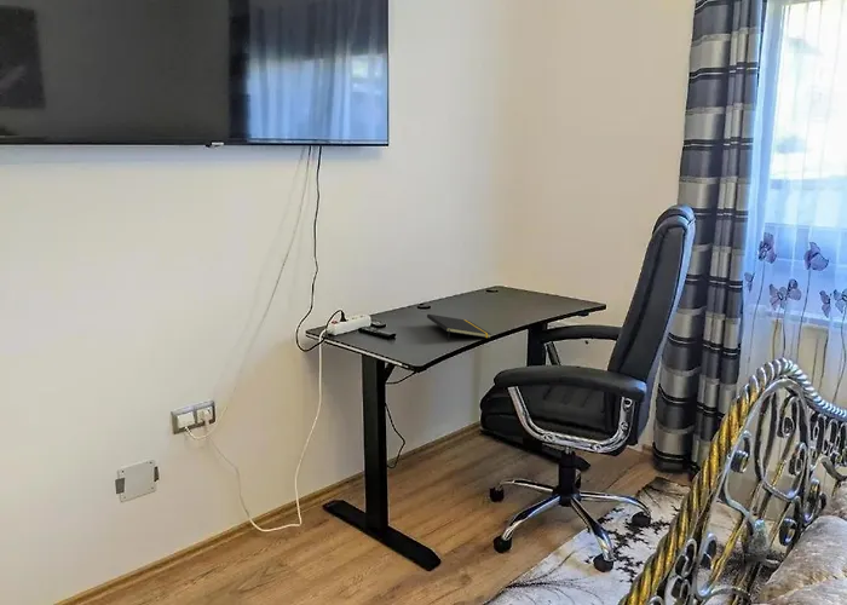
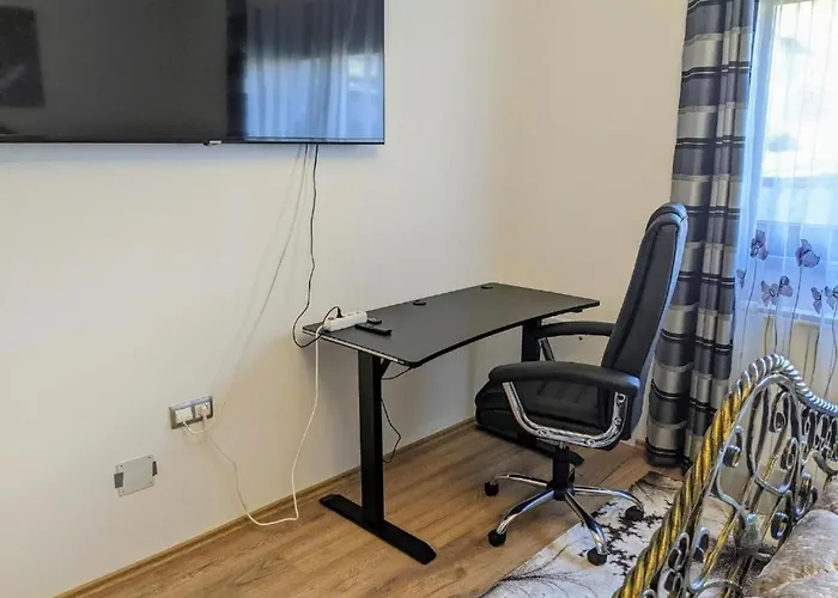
- notepad (457, 325)
